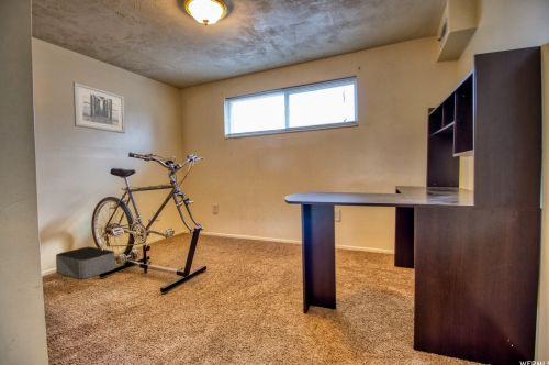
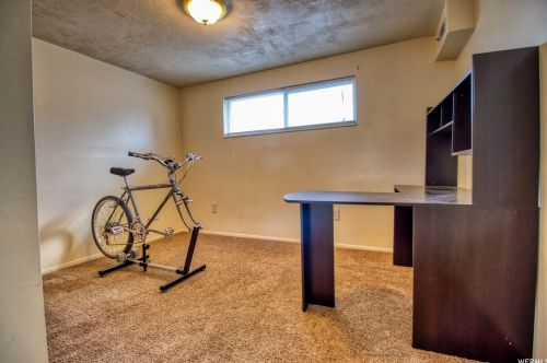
- storage bin (86, 261)
- wall art (101, 109)
